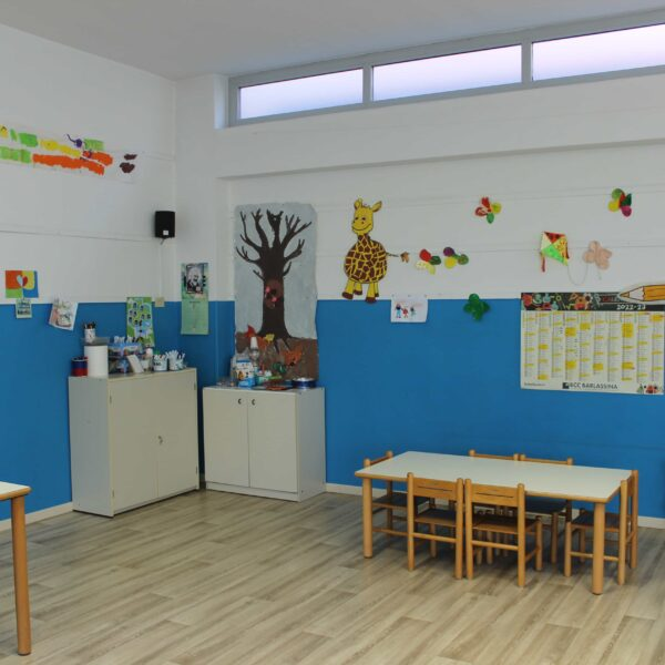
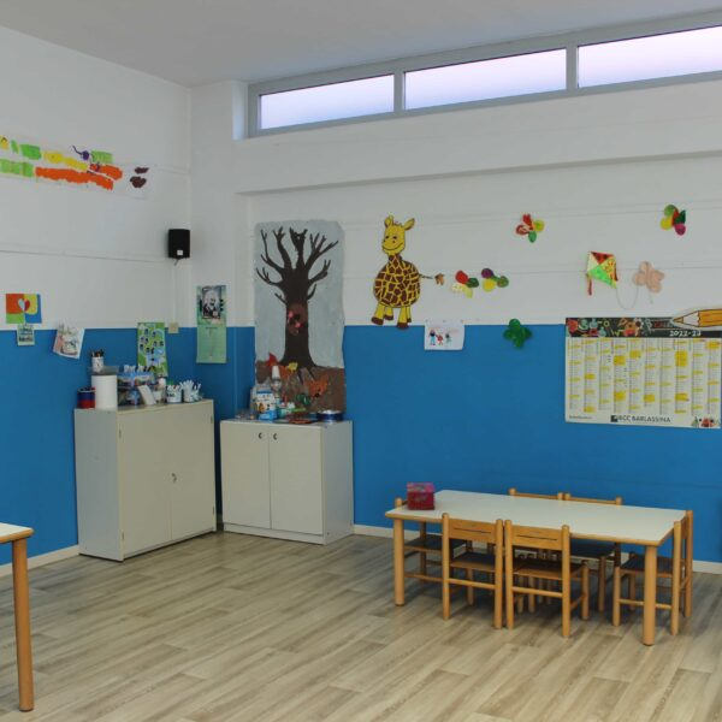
+ tissue box (420, 496)
